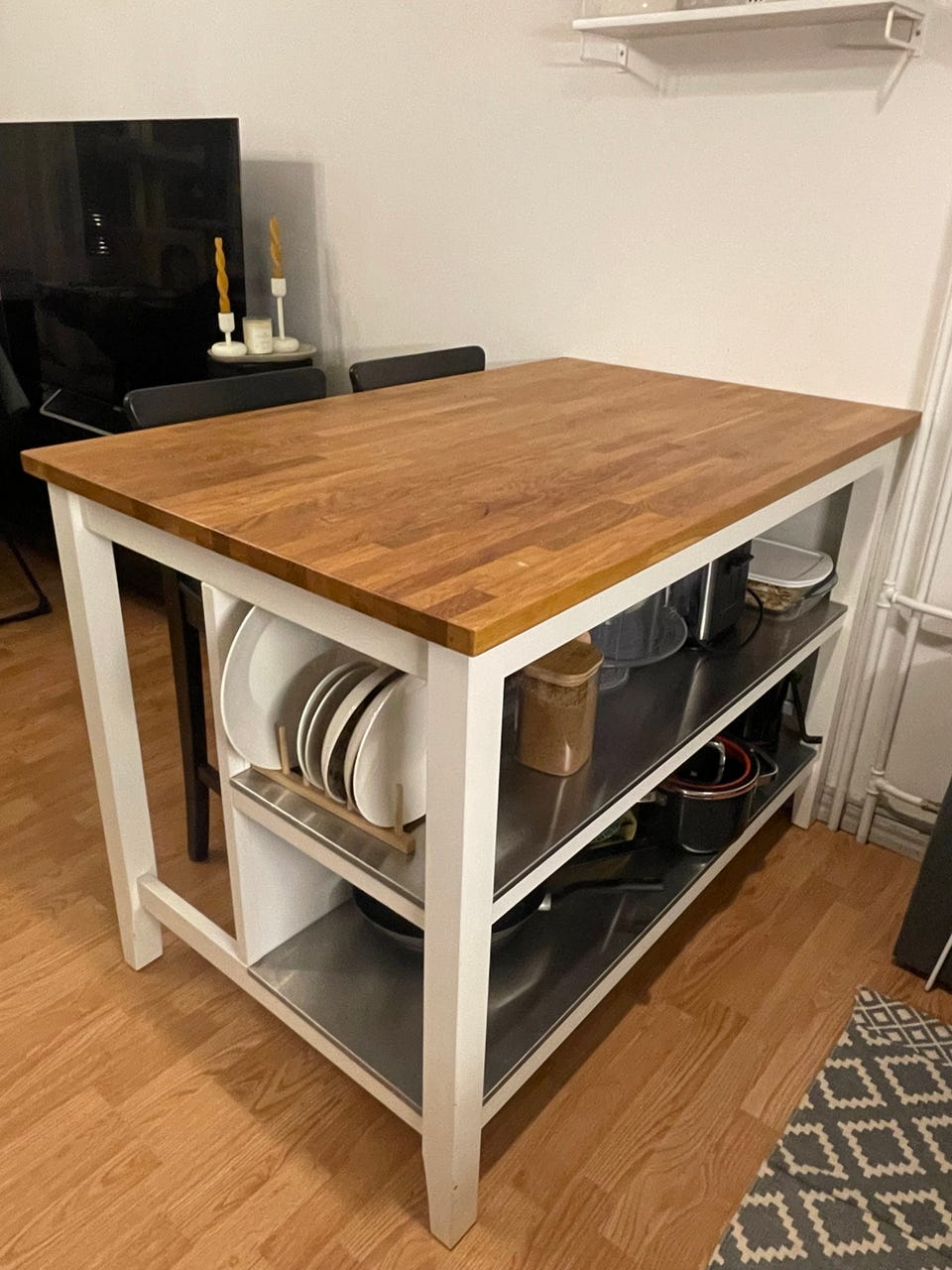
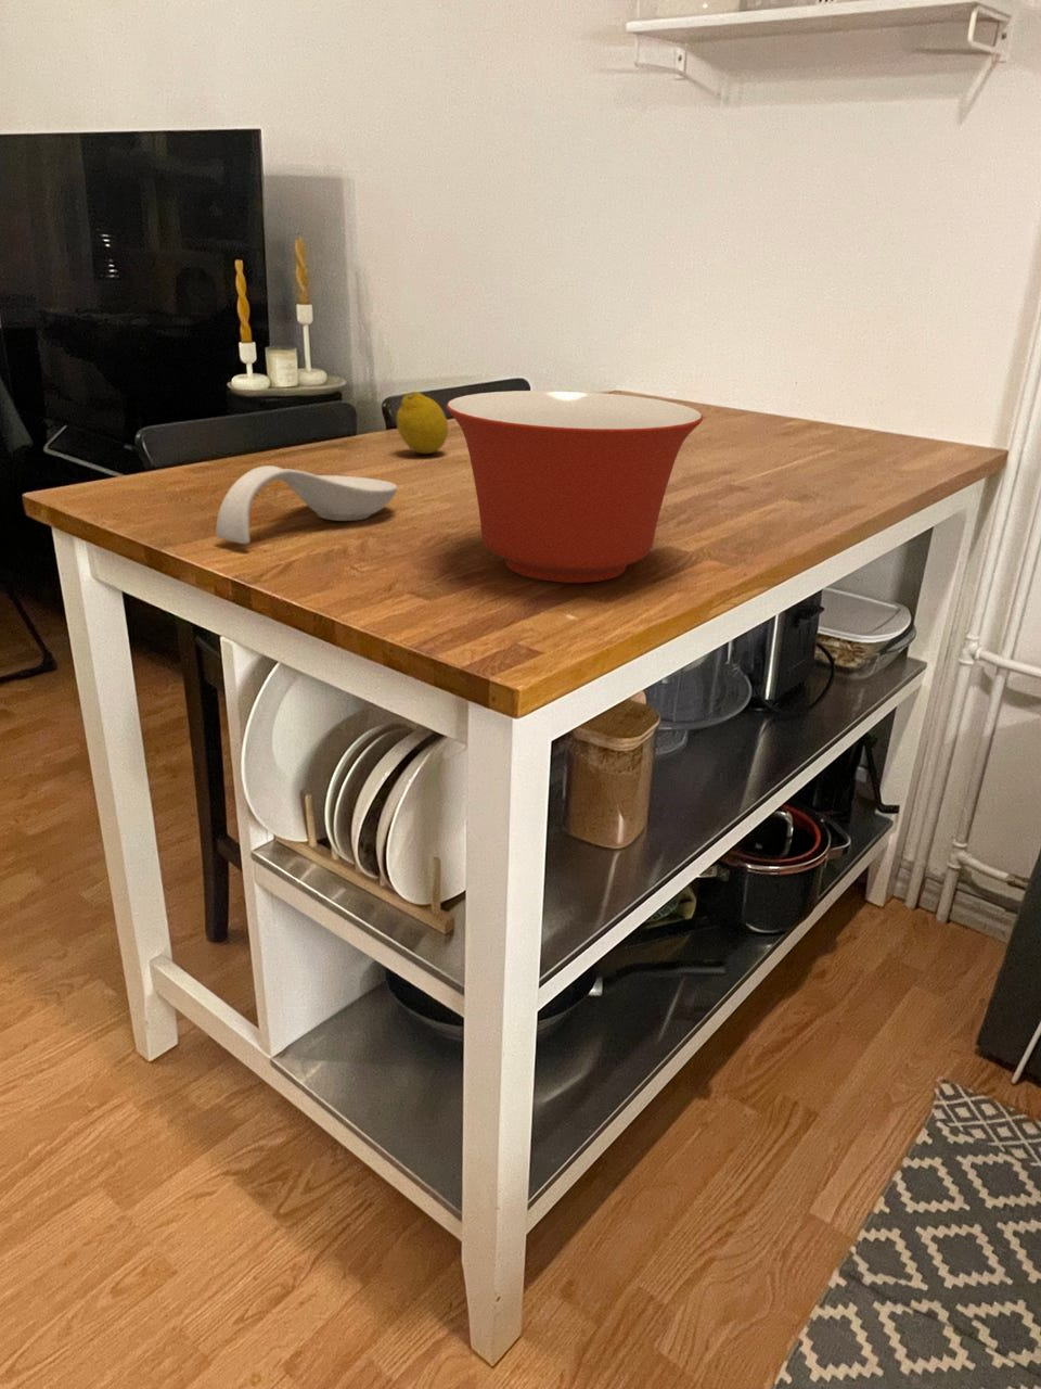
+ fruit (422, 422)
+ mixing bowl (570, 488)
+ spoon rest (311, 492)
